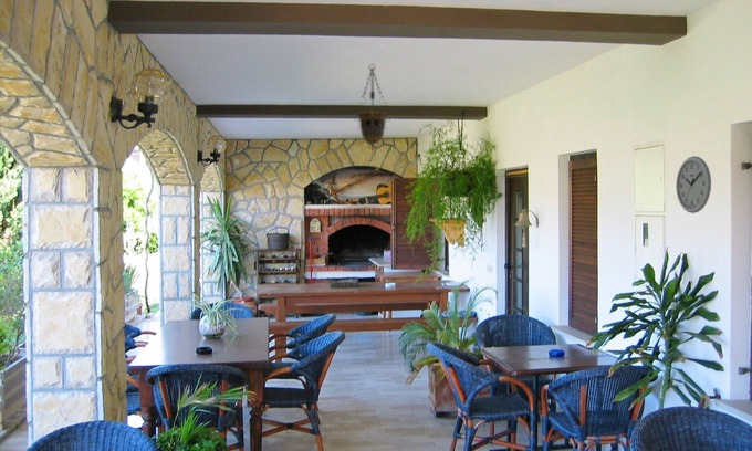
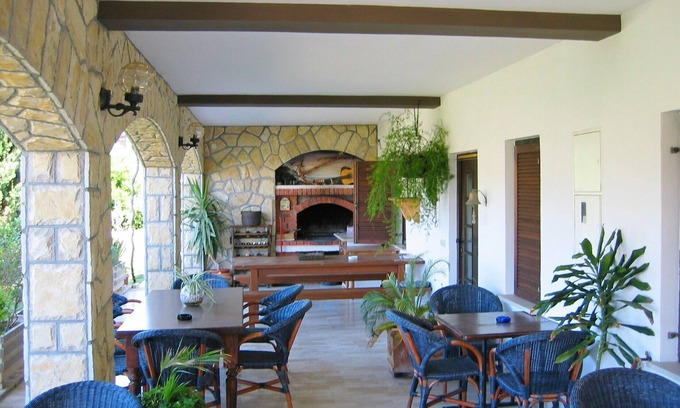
- wall clock (691, 185)
- hanging lantern (372, 107)
